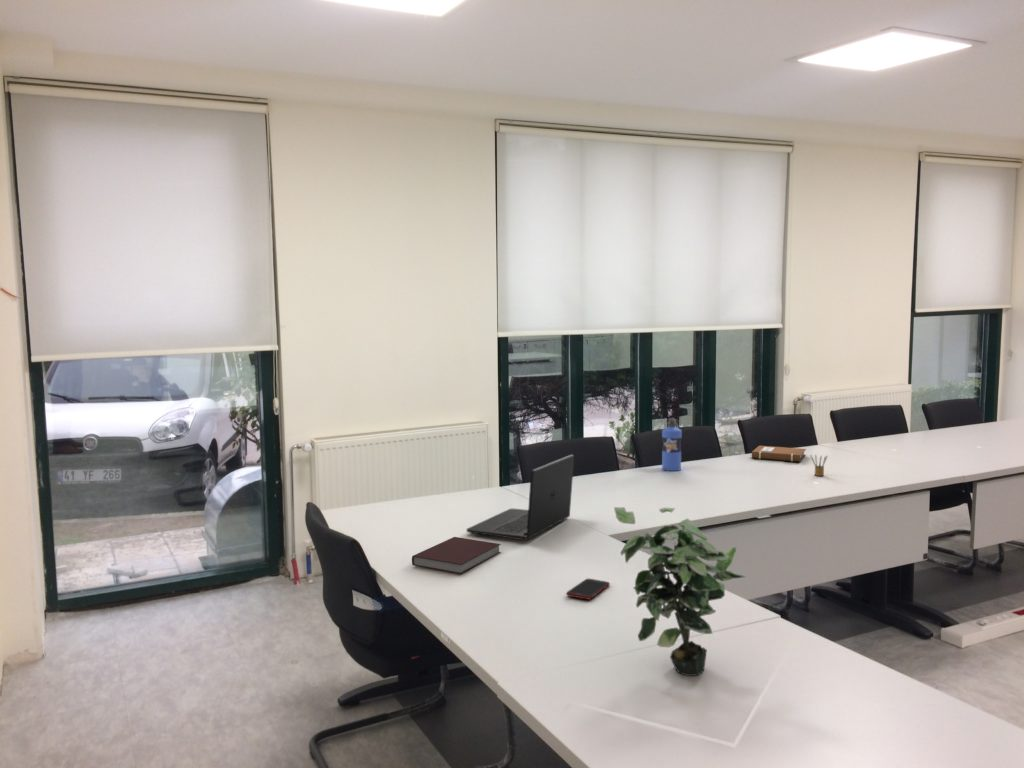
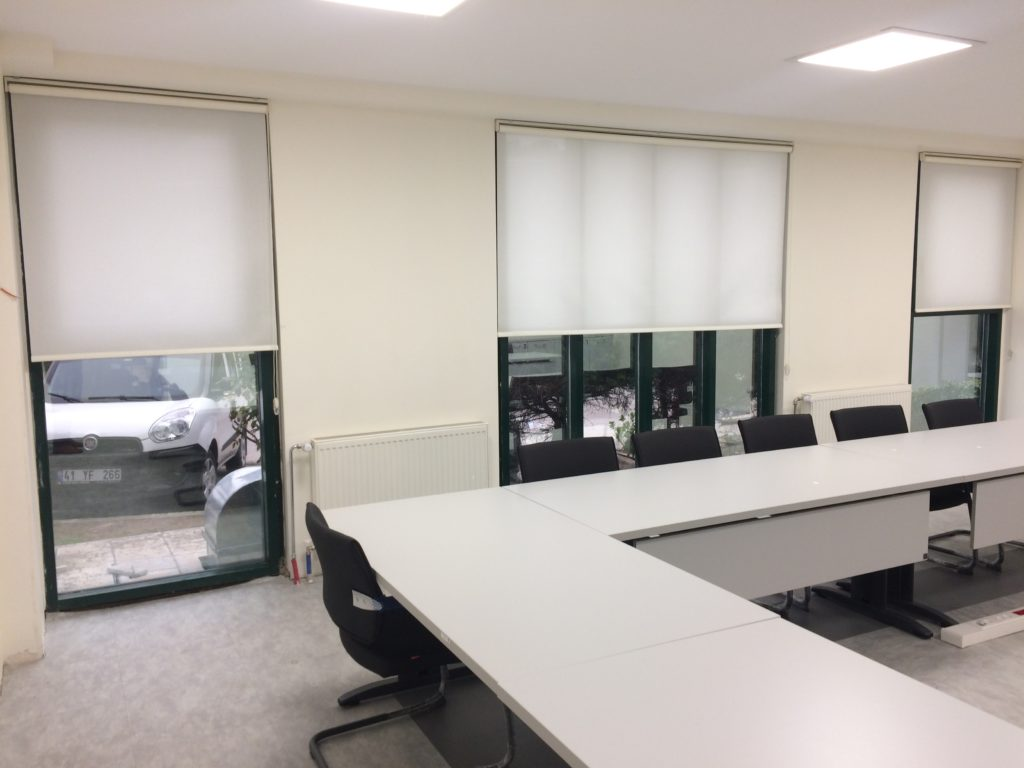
- laptop (529, 493)
- notebook (777, 453)
- notebook (457, 554)
- pencil box (819, 464)
- water bottle (671, 443)
- potted plant (676, 595)
- cell phone (588, 588)
